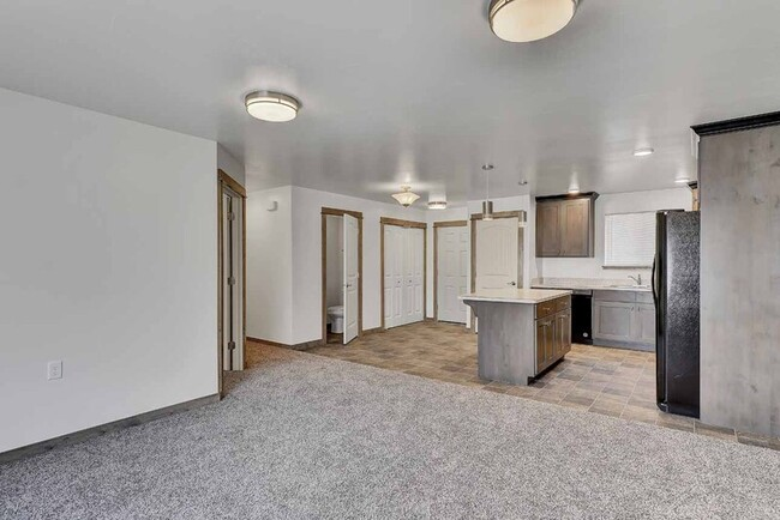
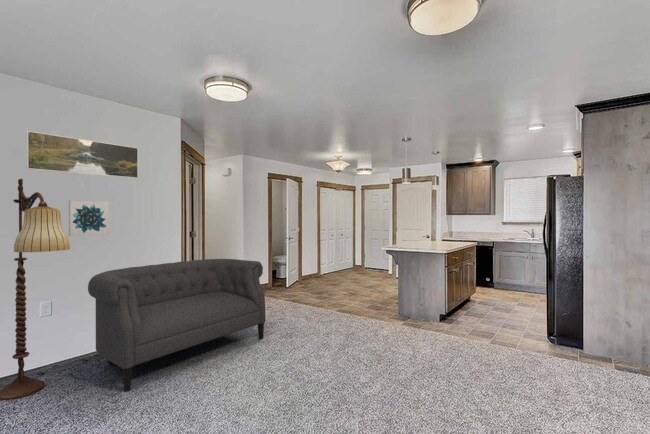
+ floor lamp (25, 288)
+ sofa (183, 308)
+ wall art (89, 218)
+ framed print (88, 157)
